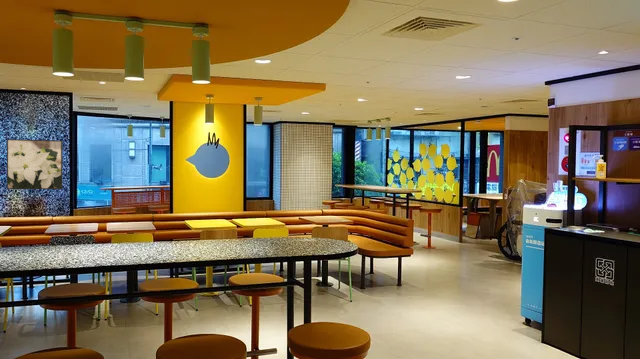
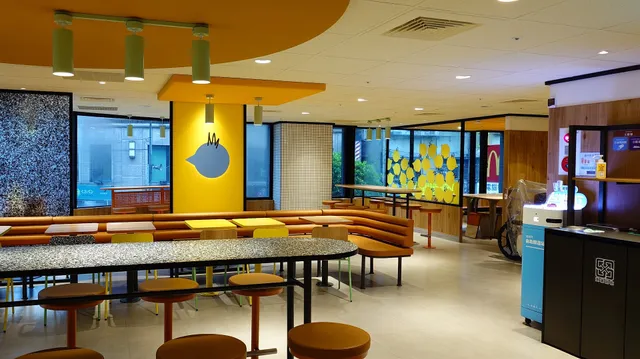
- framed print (35, 164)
